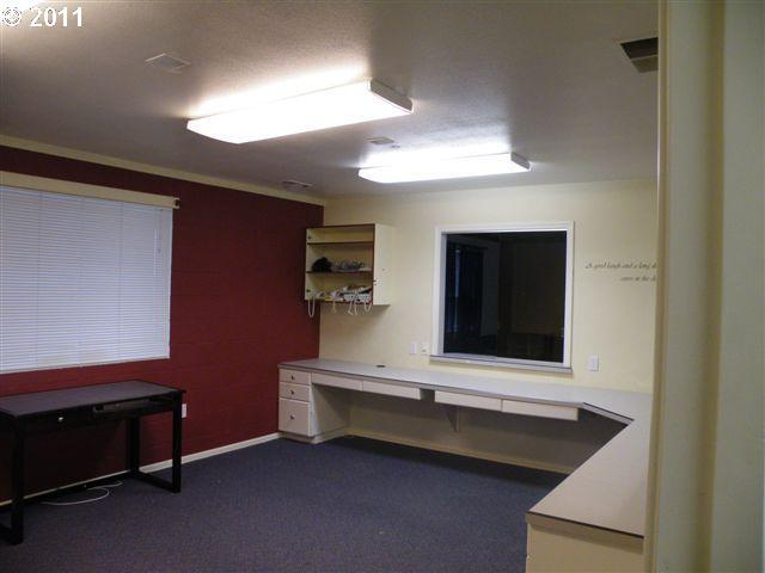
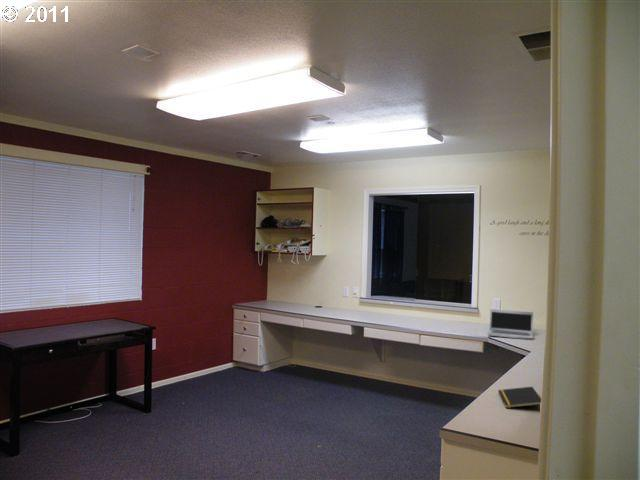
+ notepad (519, 396)
+ laptop (510, 323)
